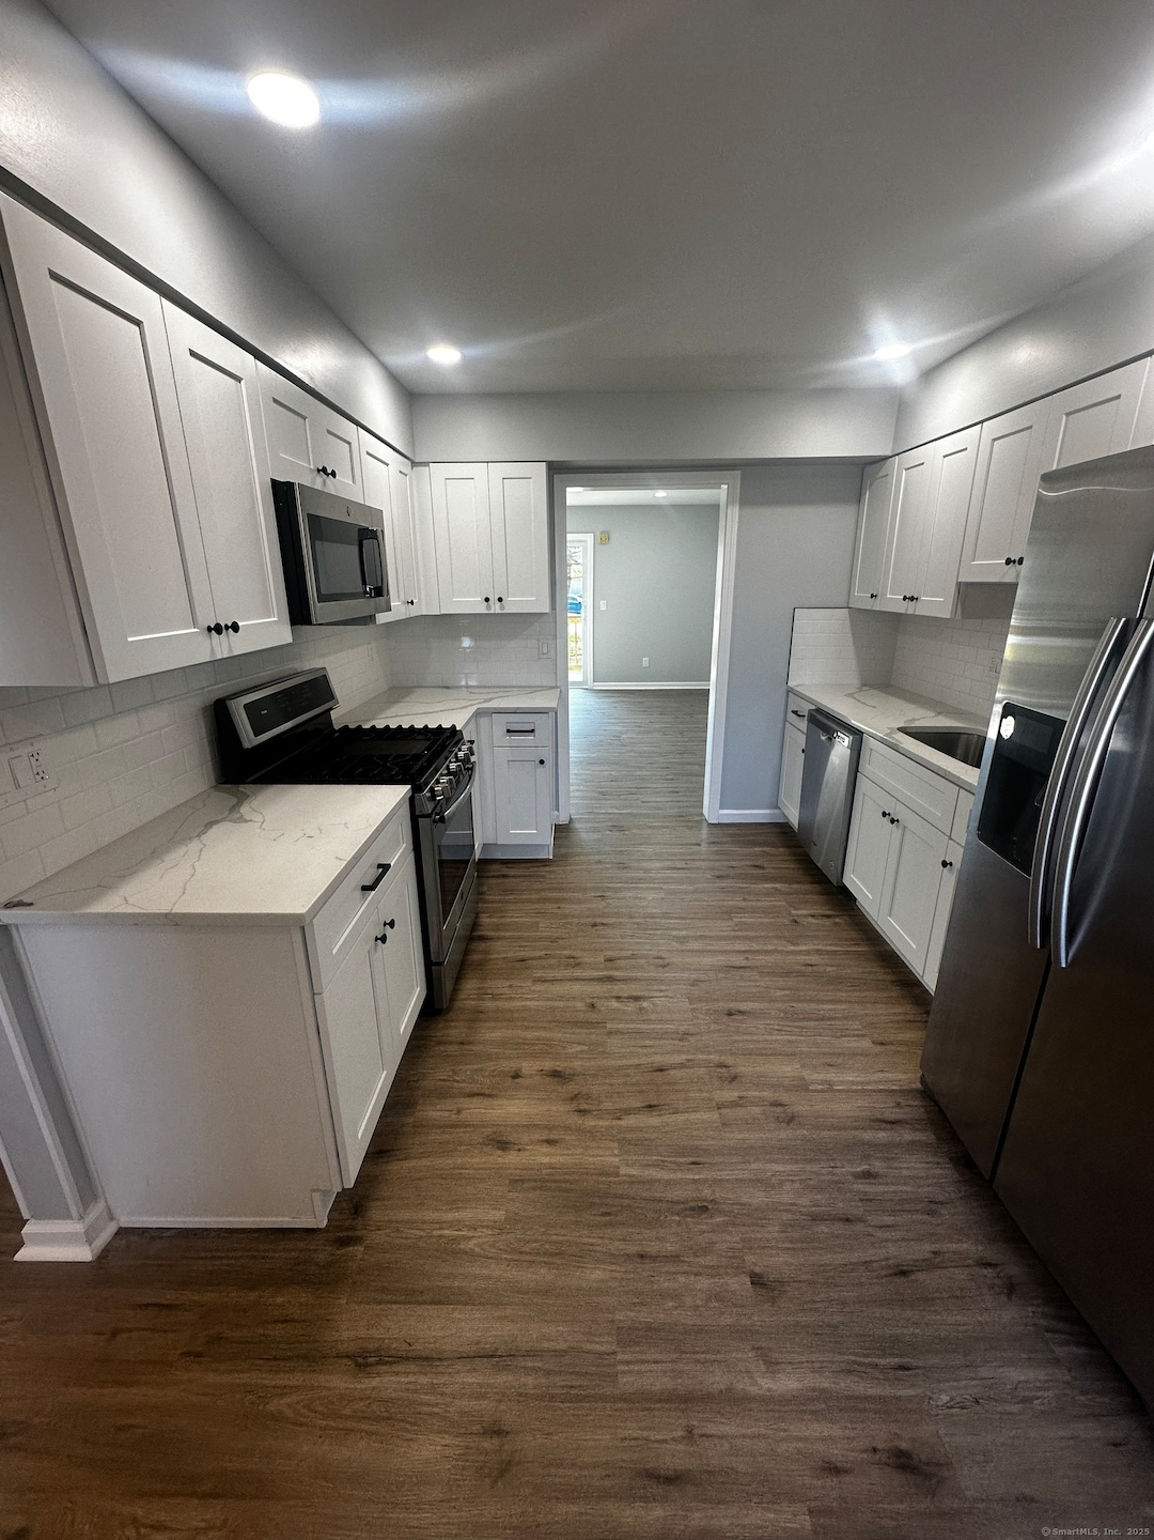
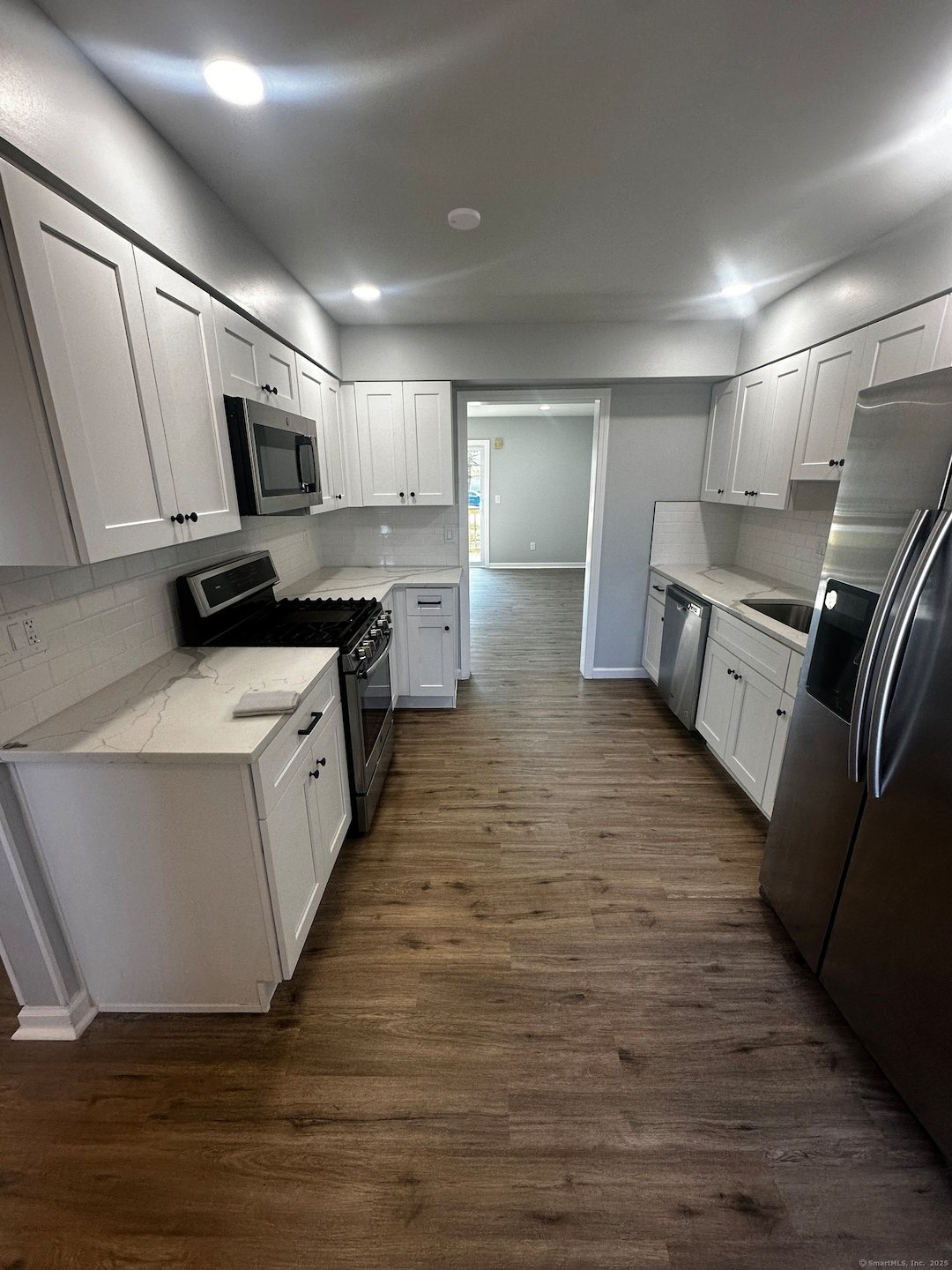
+ smoke detector (464, 219)
+ washcloth (267, 702)
